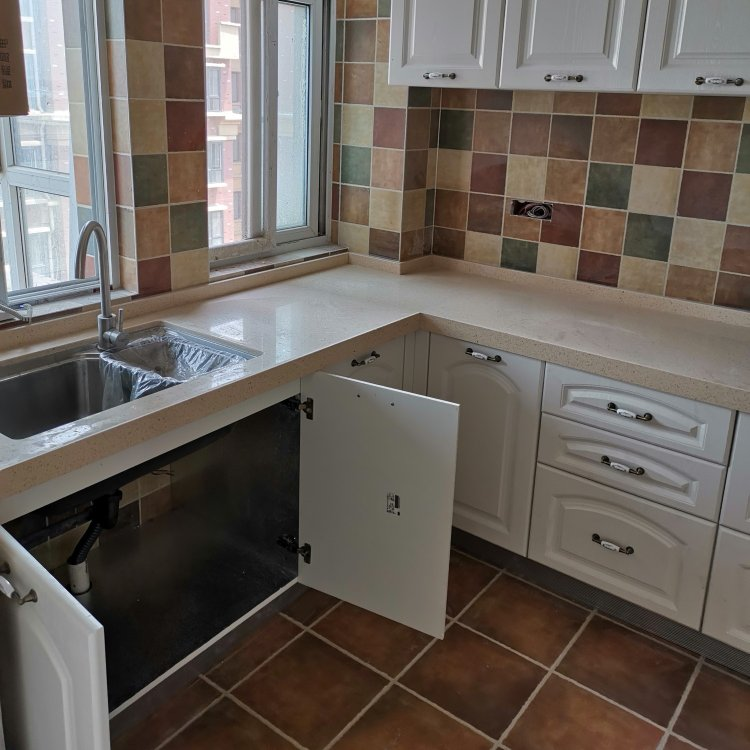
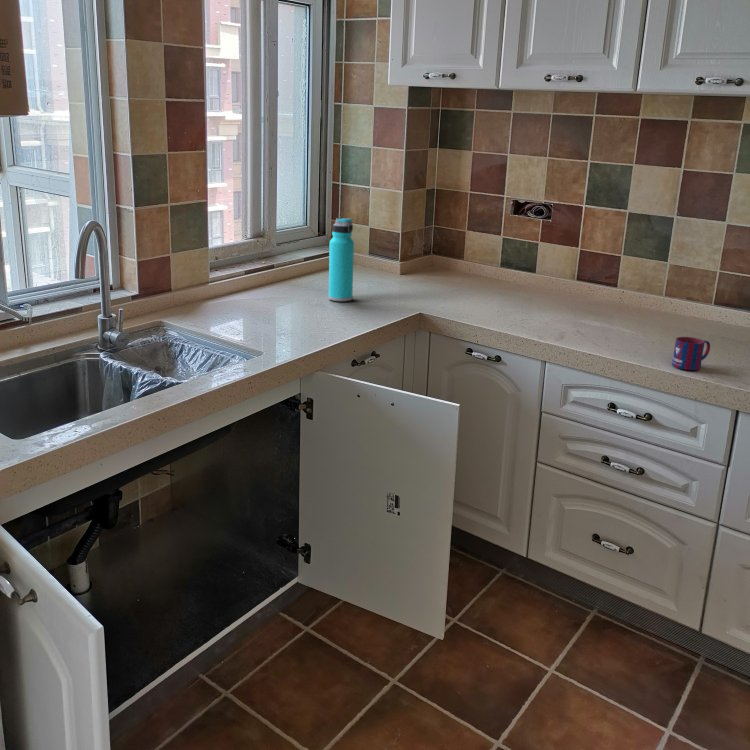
+ mug (693, 353)
+ water bottle (341, 259)
